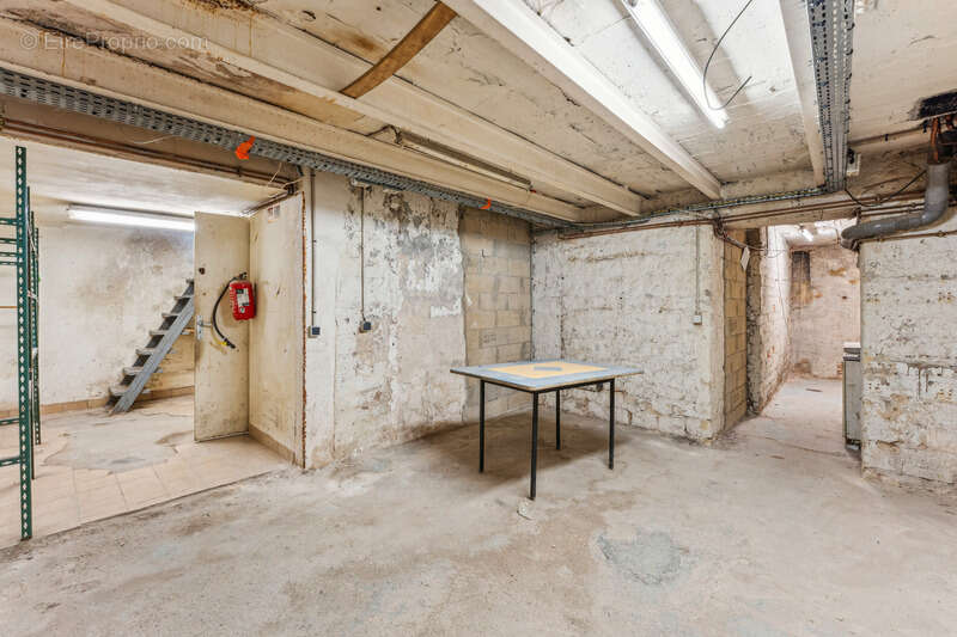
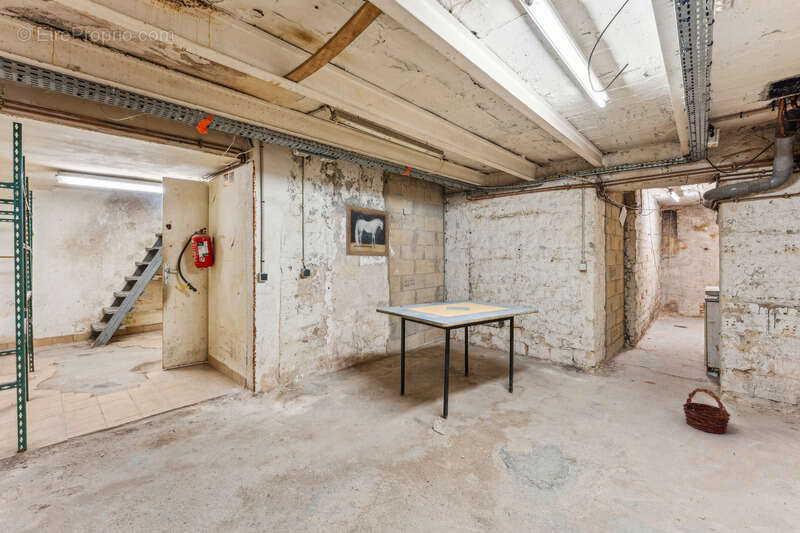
+ wall art (368, 232)
+ basket (705, 407)
